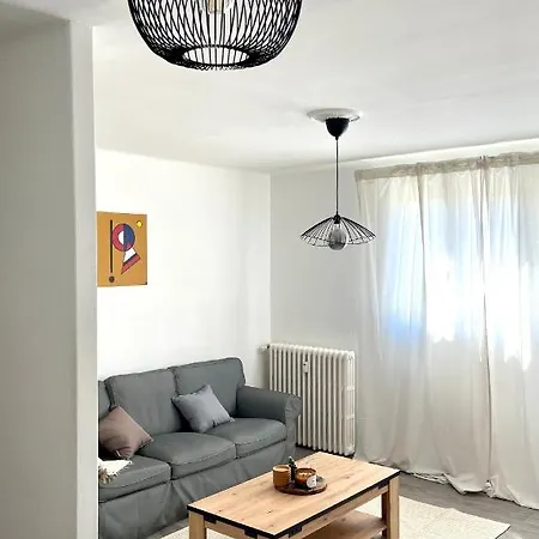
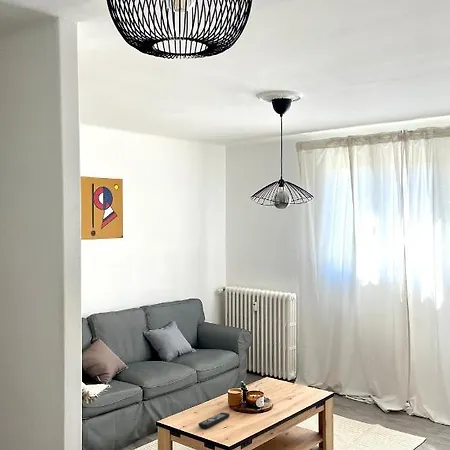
+ remote control (214, 420)
